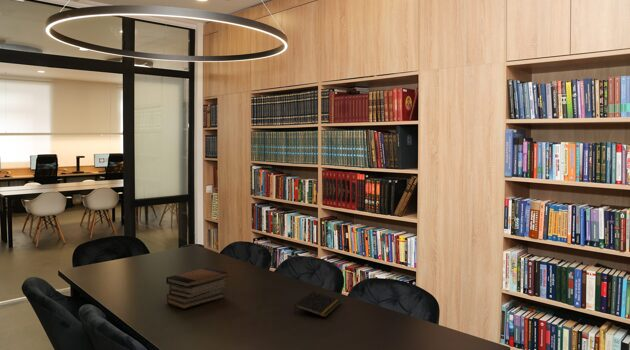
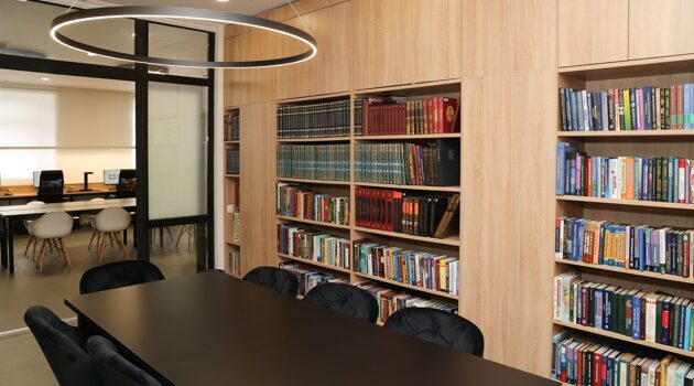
- notepad (318, 303)
- book stack (197, 287)
